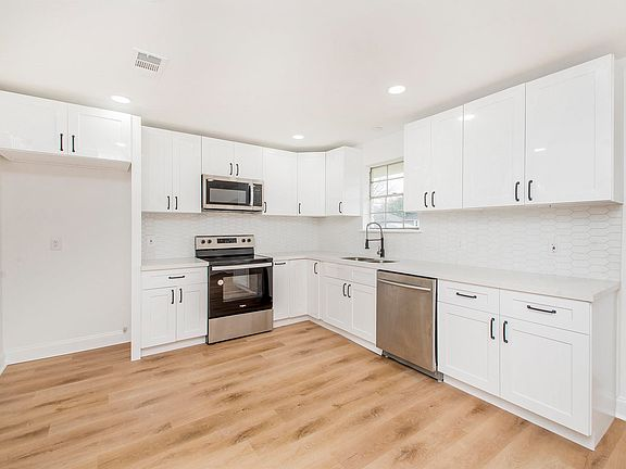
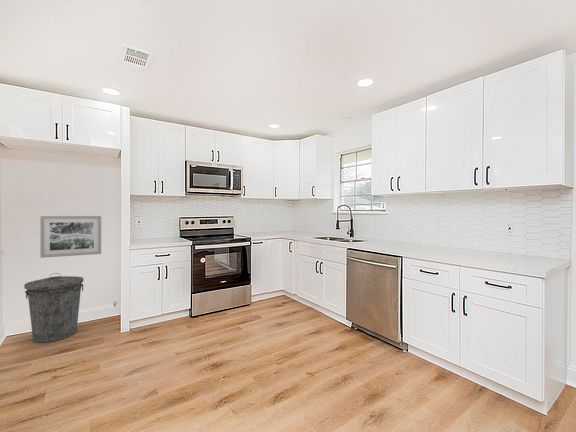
+ trash can (55, 304)
+ wall art (72, 235)
